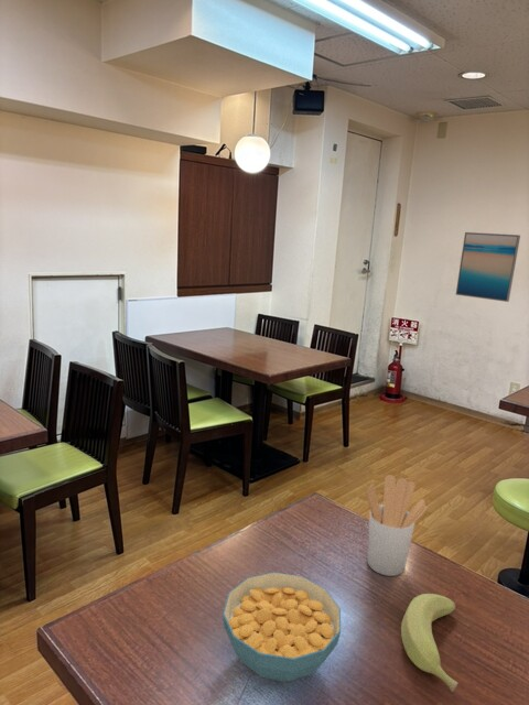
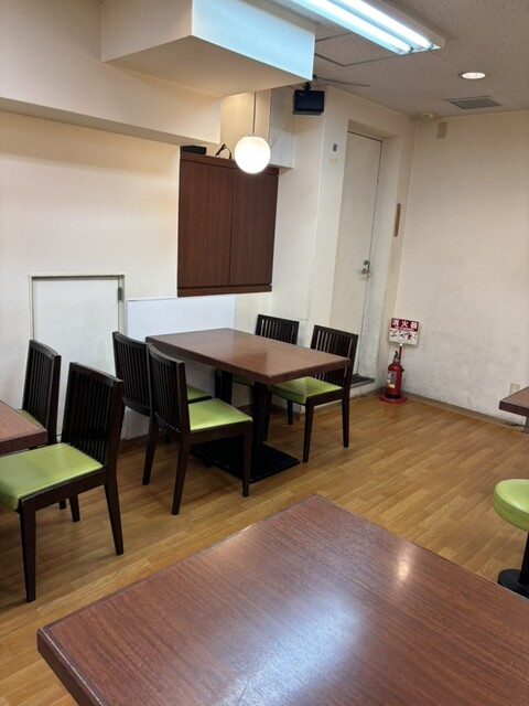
- utensil holder (391, 522)
- cereal bowl (280, 634)
- banana (432, 636)
- wall art (486, 265)
